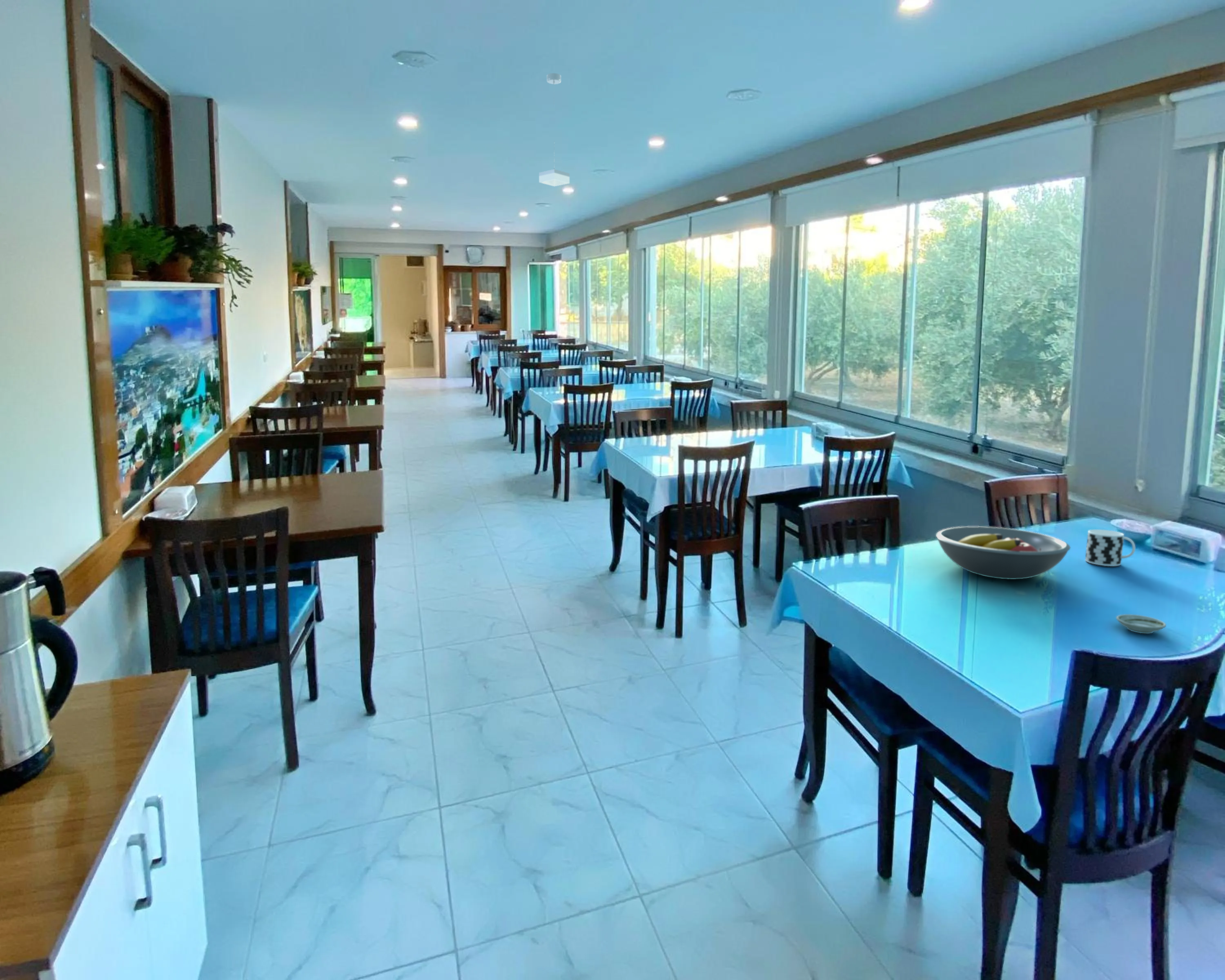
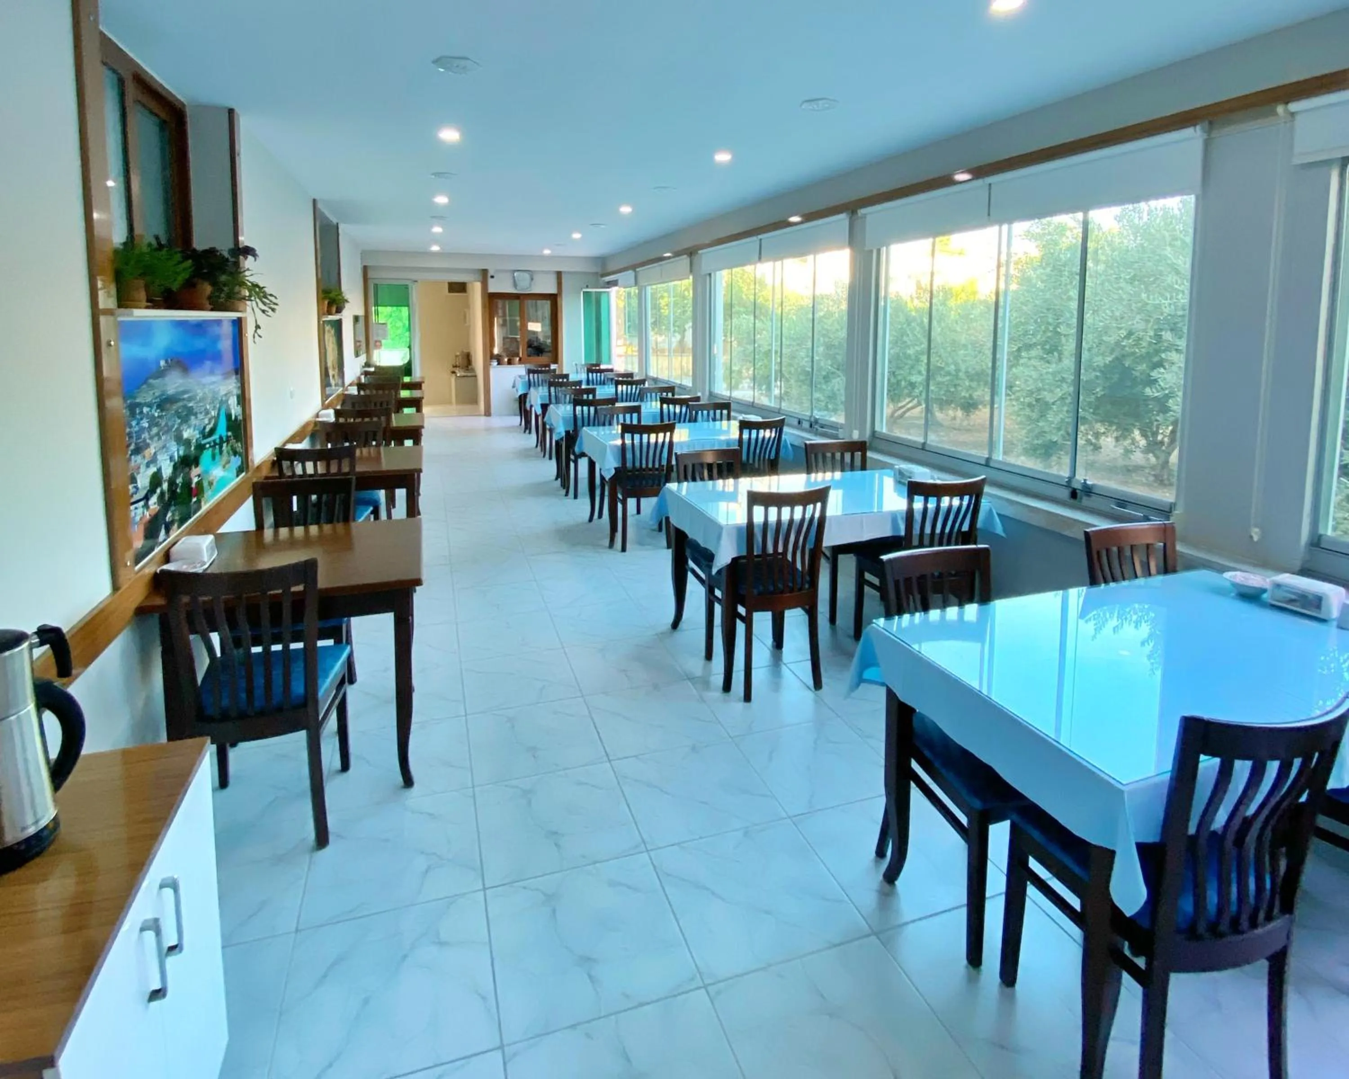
- cup (1110, 548)
- saucer (1140, 625)
- pendant lamp (554, 142)
- fruit bowl (1000, 551)
